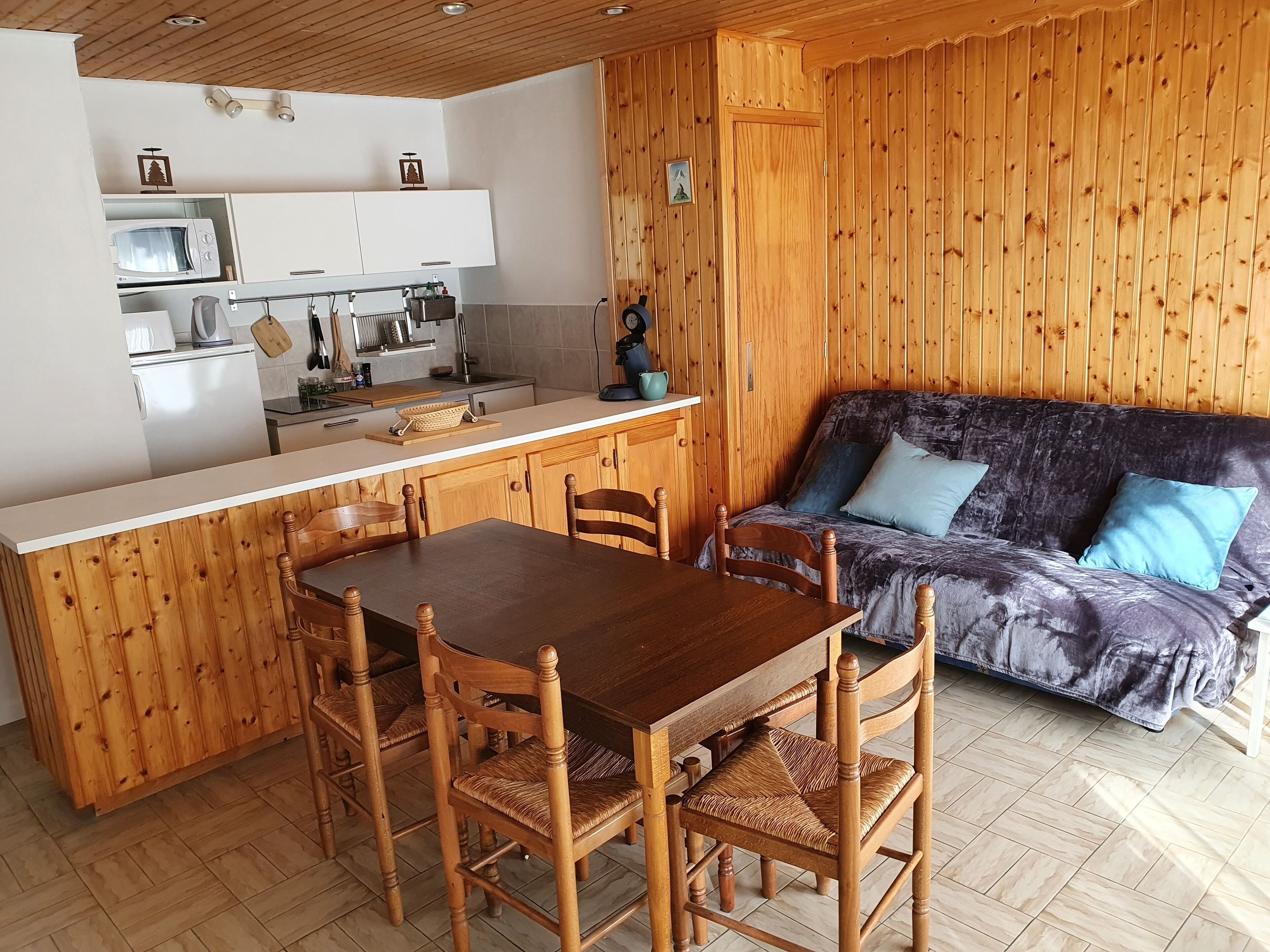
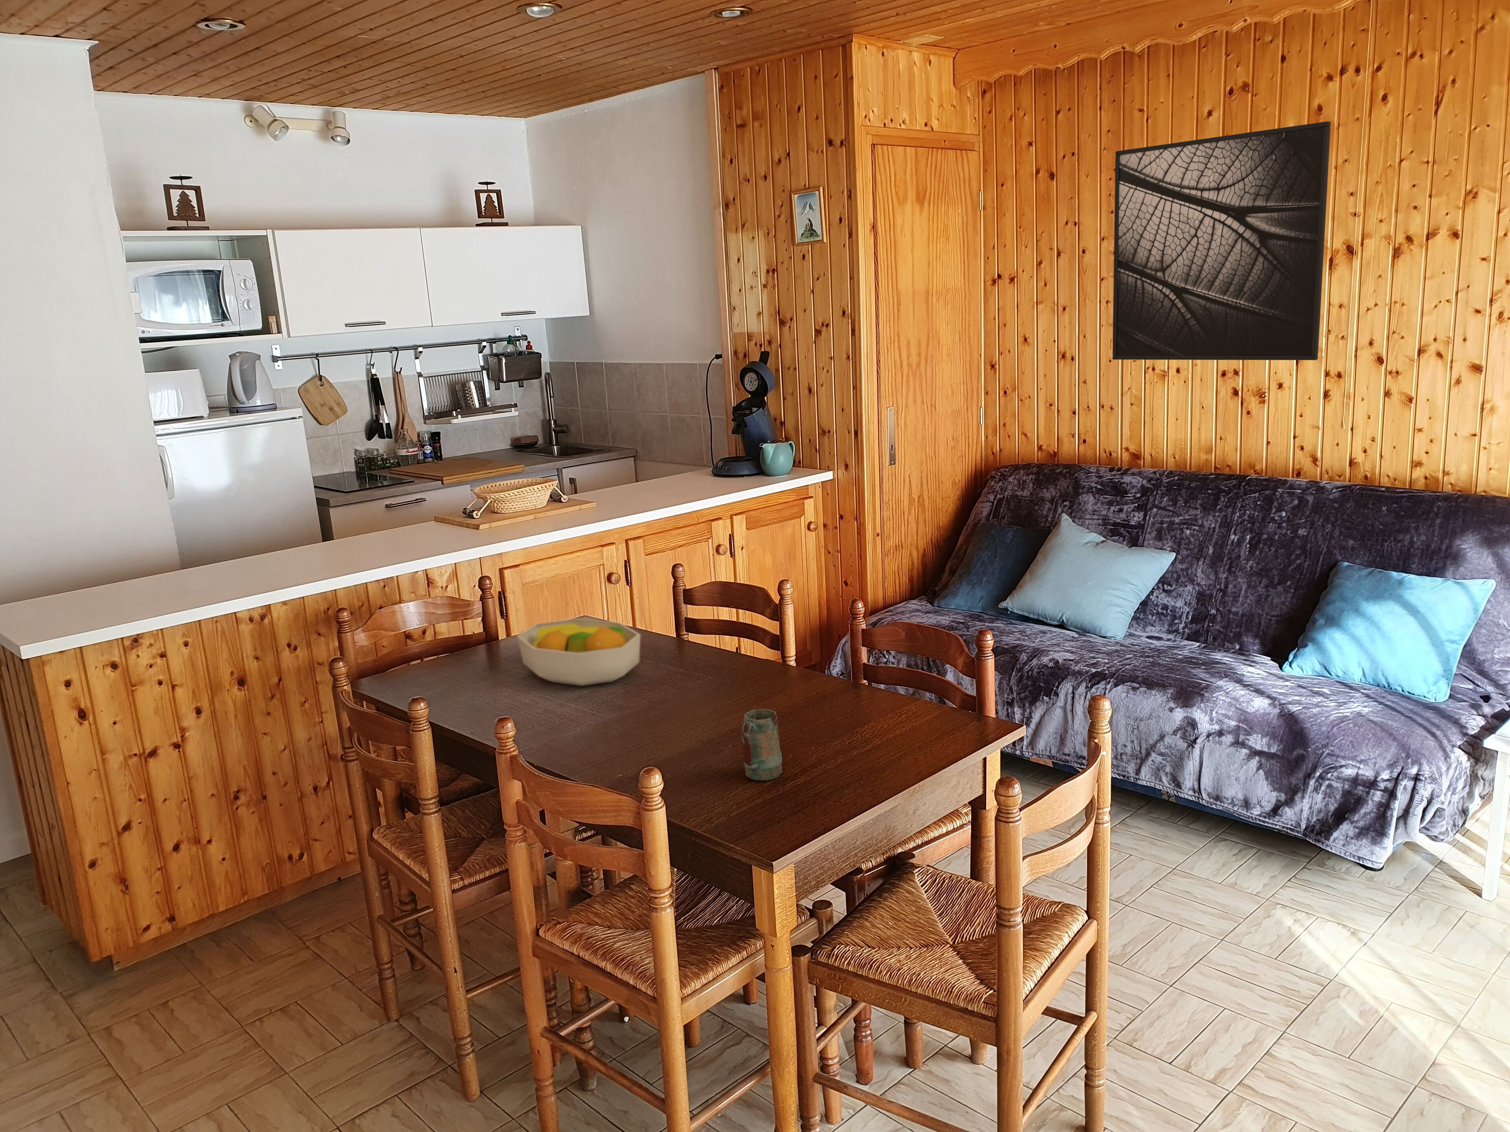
+ mug (757, 747)
+ fruit bowl (579, 644)
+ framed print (1212, 251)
